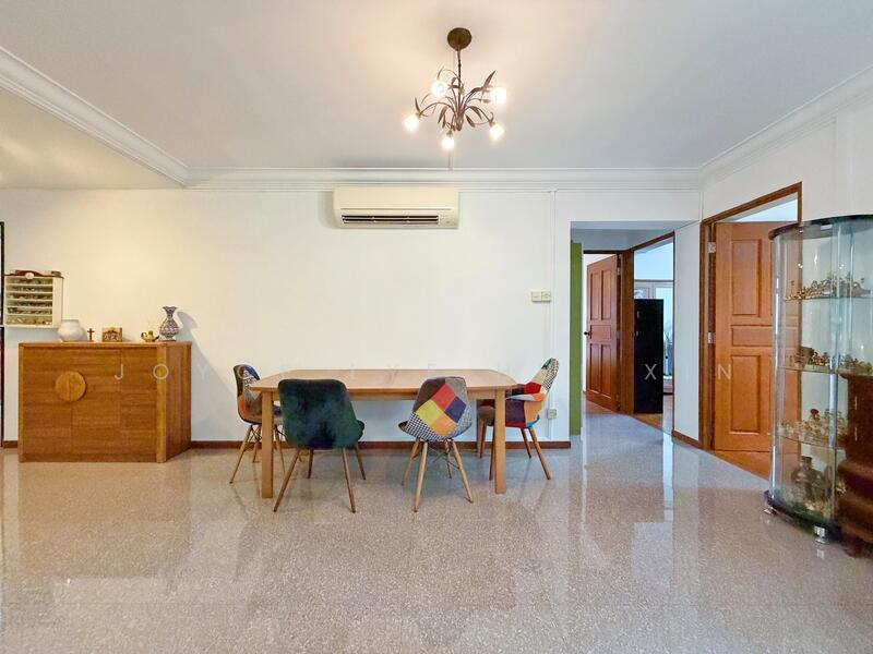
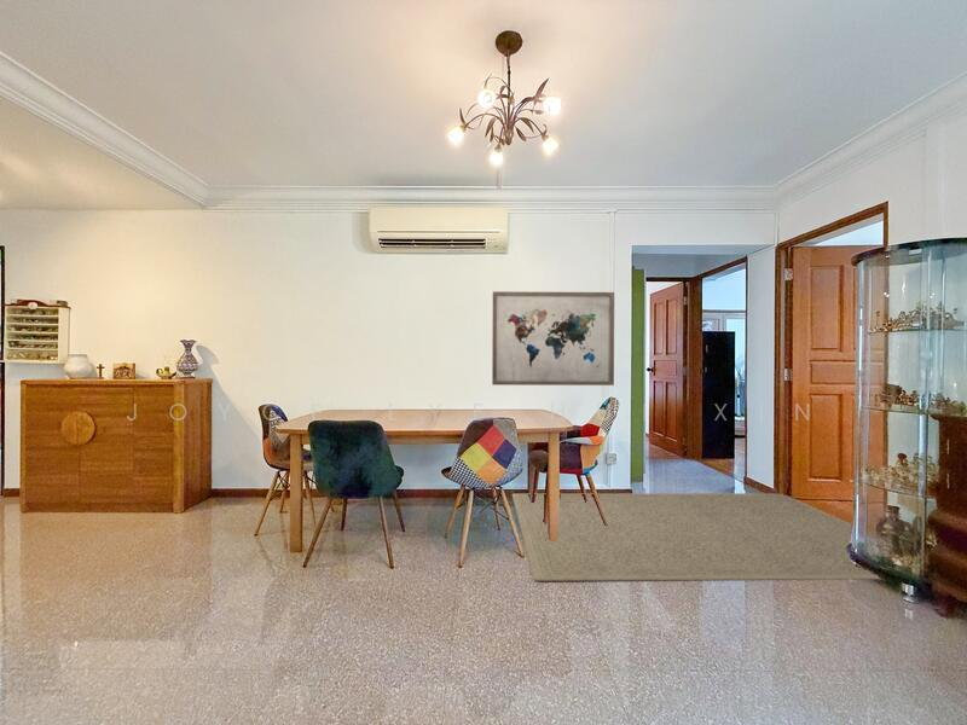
+ rug (689, 526)
+ wall art (552, 338)
